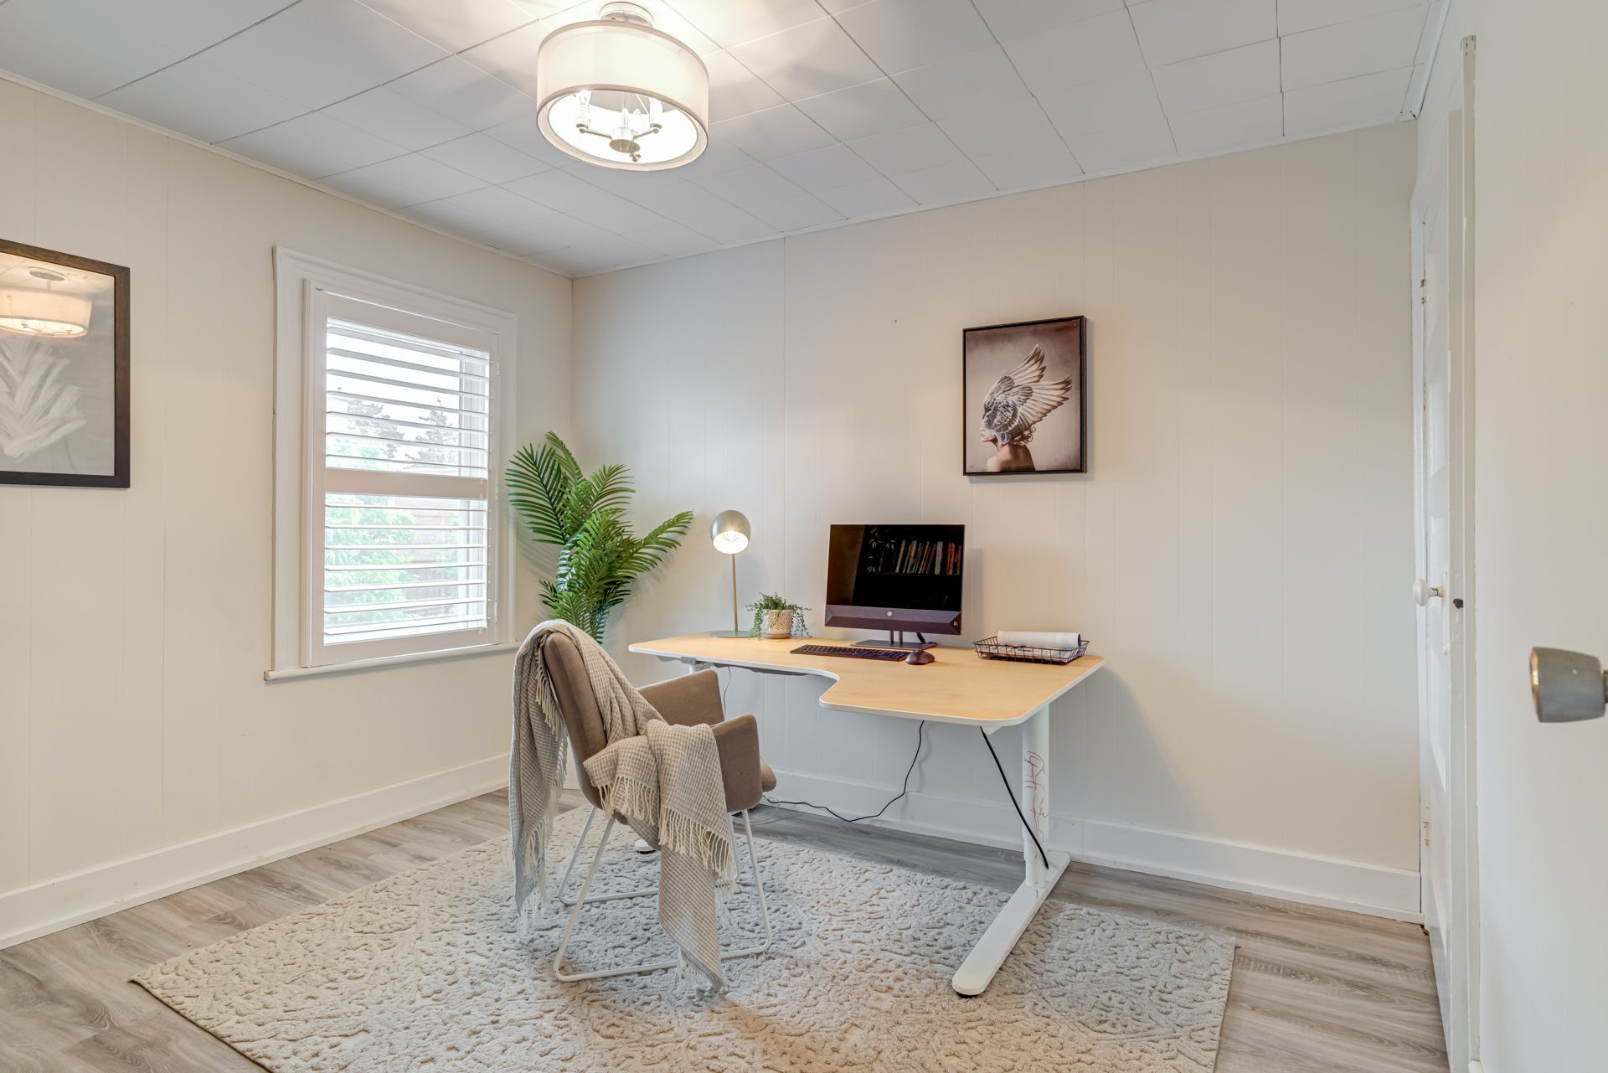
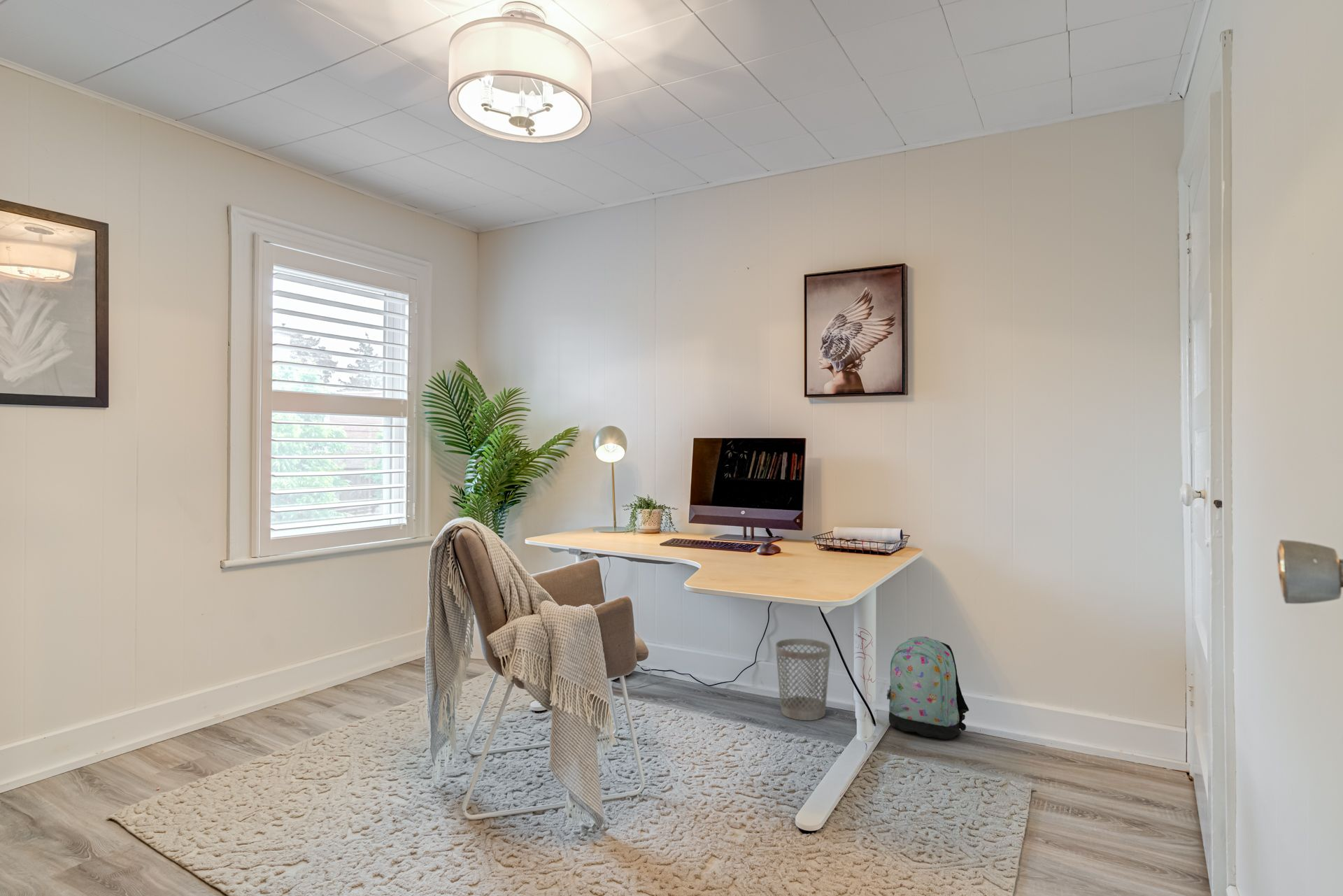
+ wastebasket (802, 679)
+ backpack (924, 685)
